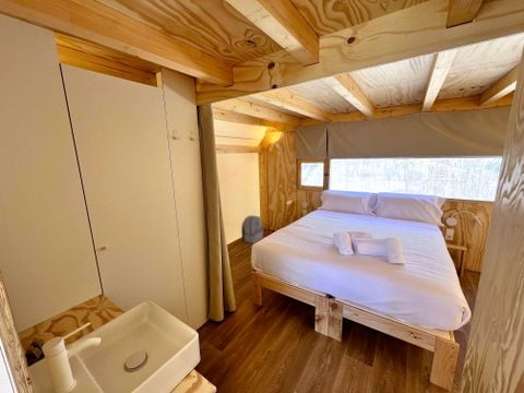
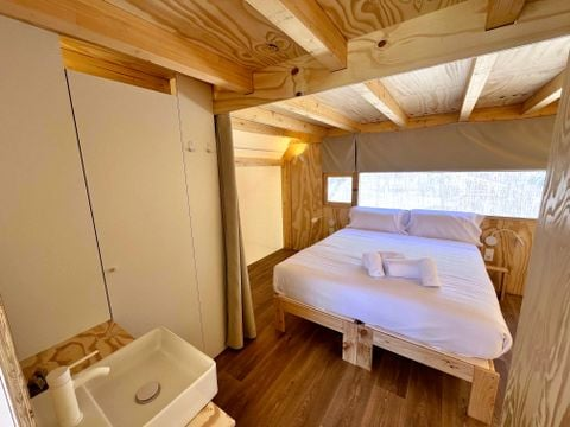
- backpack (251, 227)
